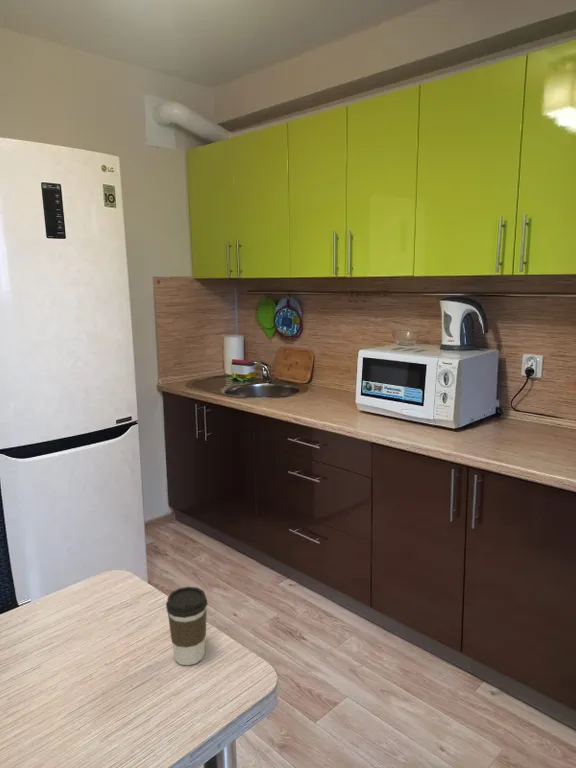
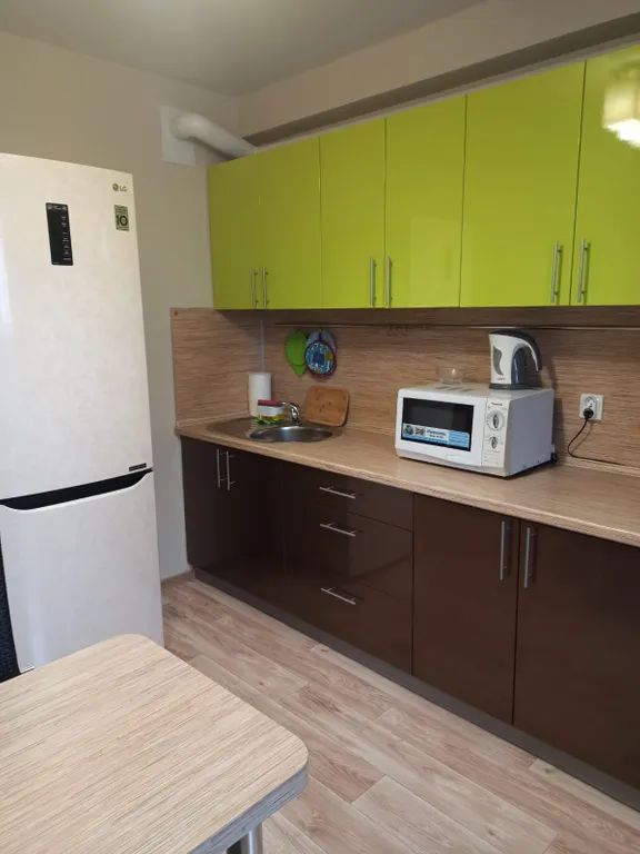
- coffee cup (187, 626)
